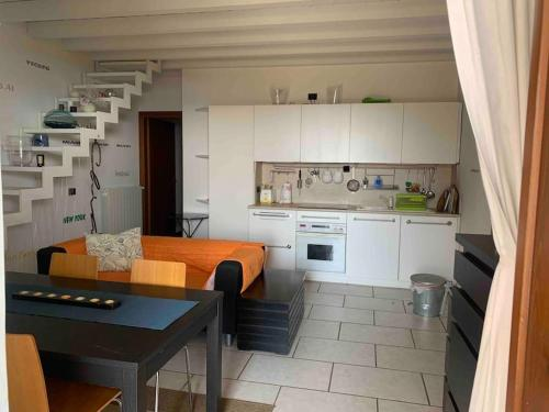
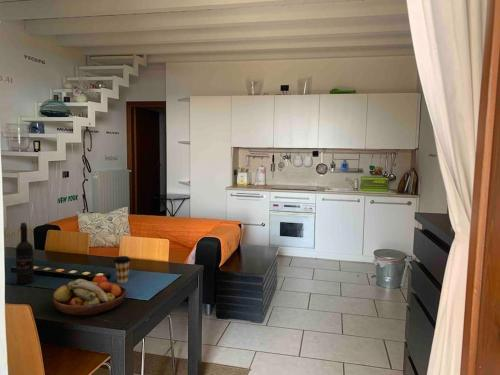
+ wine bottle (24, 252)
+ fruit bowl (91, 291)
+ coffee cup (122, 269)
